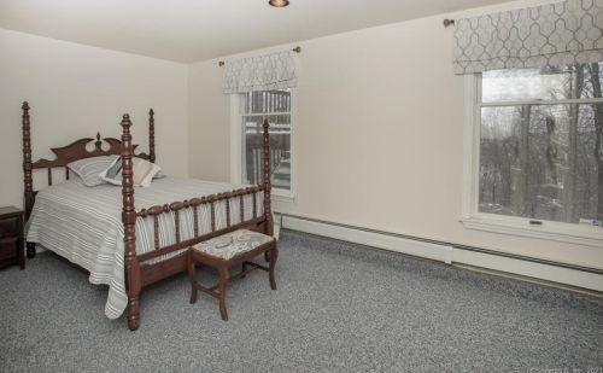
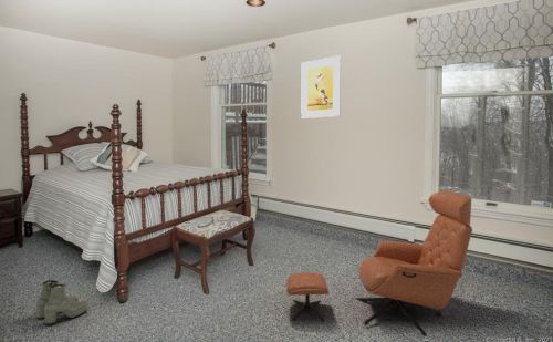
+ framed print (320, 89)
+ armchair (374, 255)
+ boots (62, 297)
